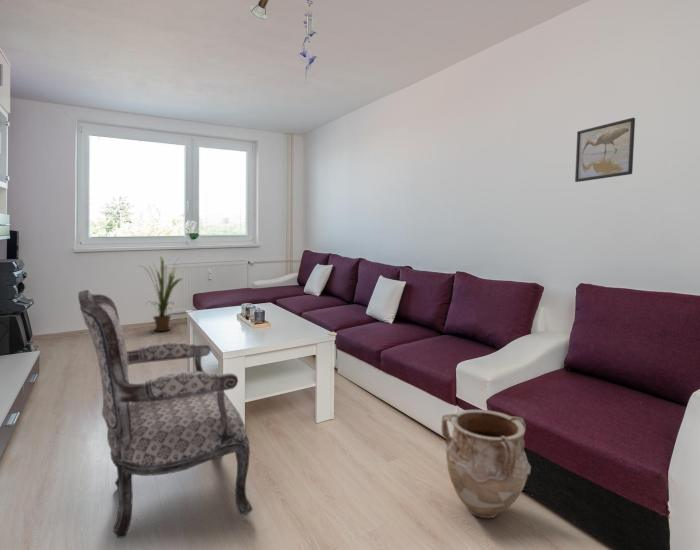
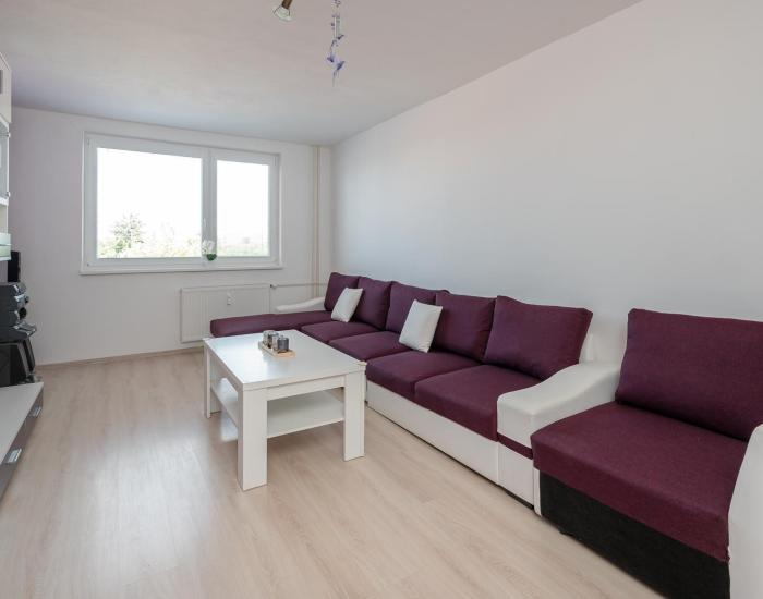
- house plant (159, 292)
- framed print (603, 151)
- armchair (164, 394)
- vase (488, 464)
